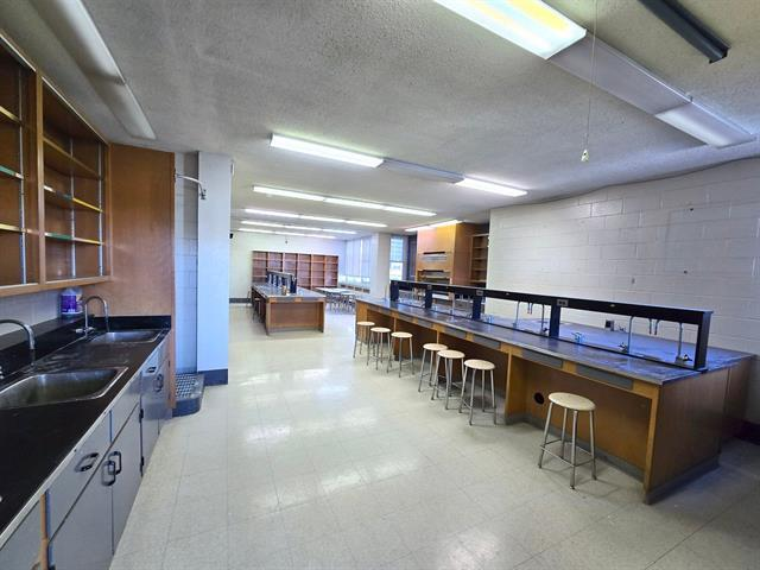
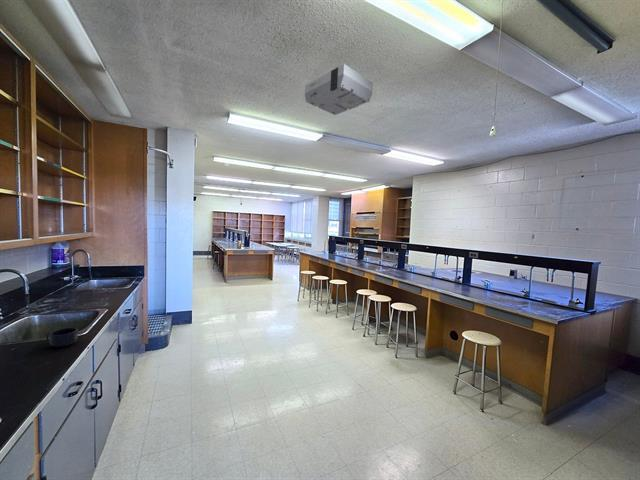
+ projector (337, 93)
+ mug (61, 338)
